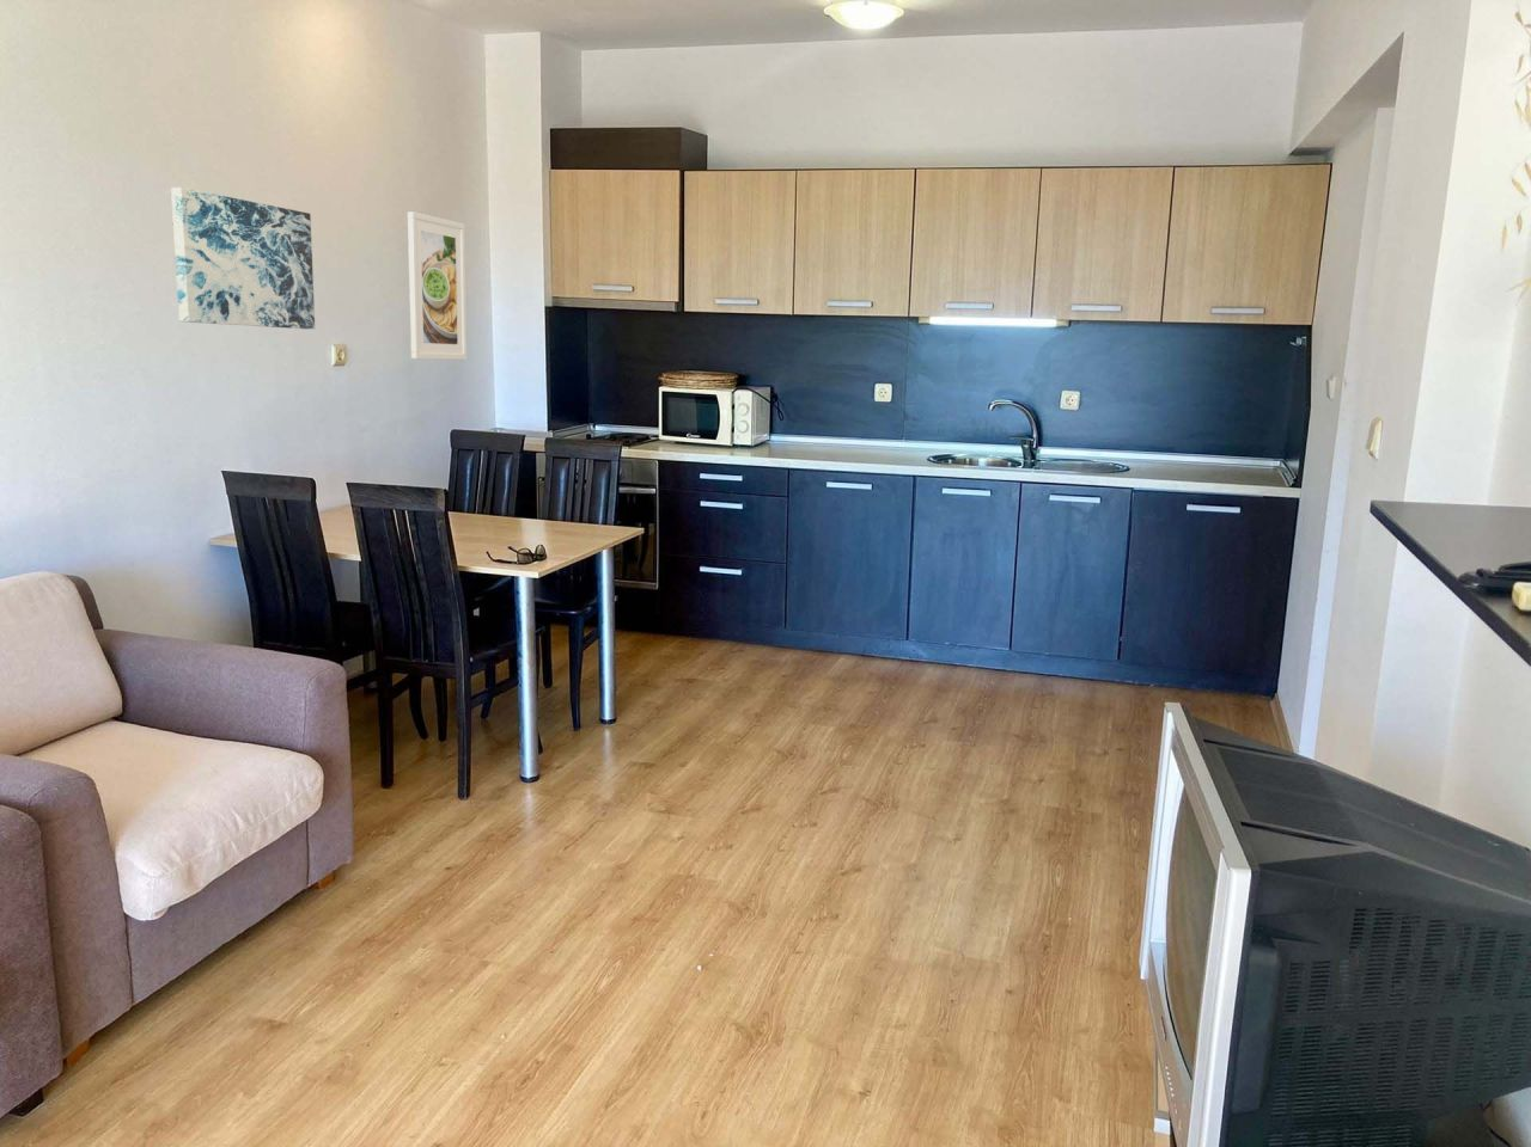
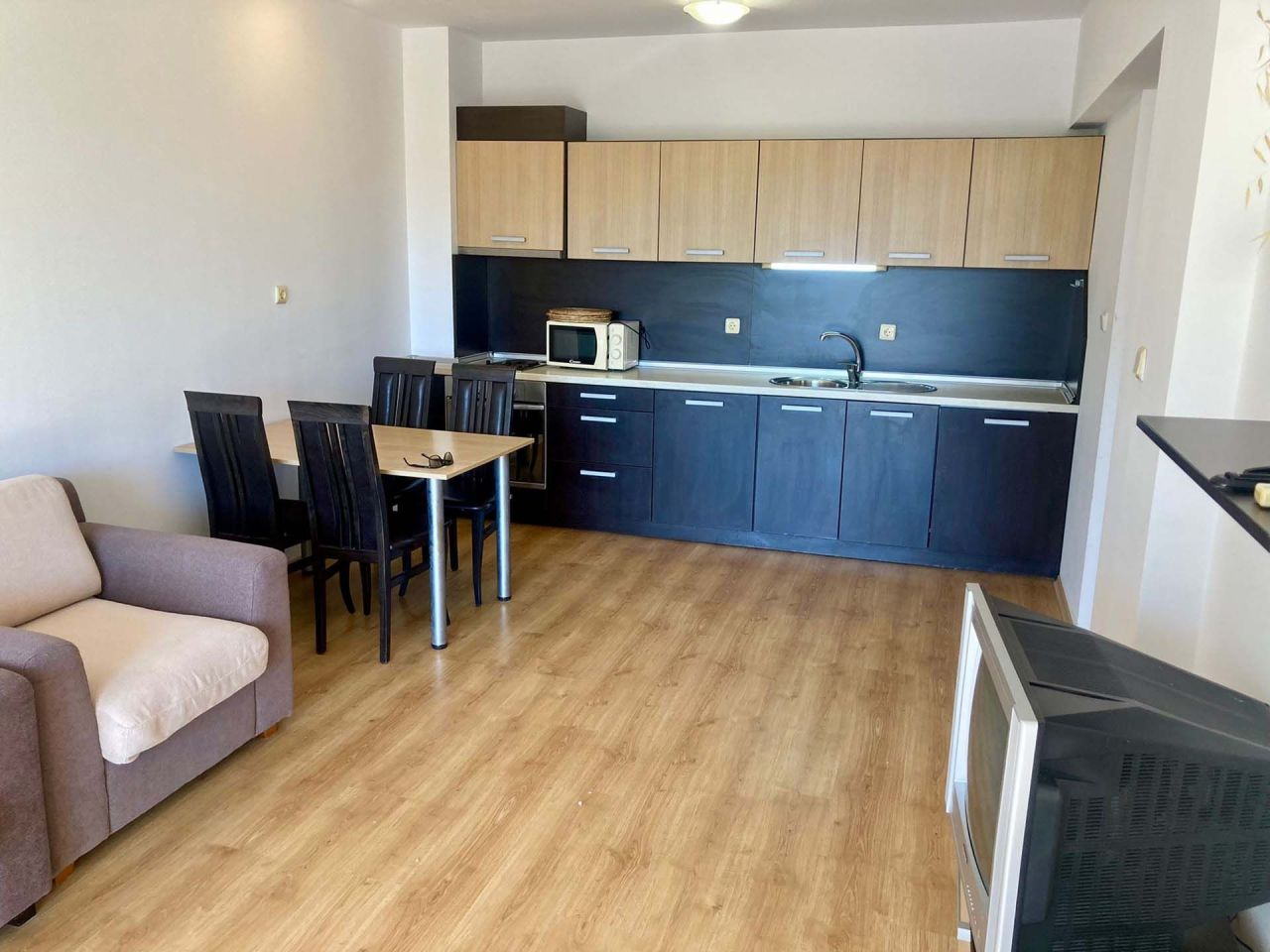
- wall art (247, 264)
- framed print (438, 289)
